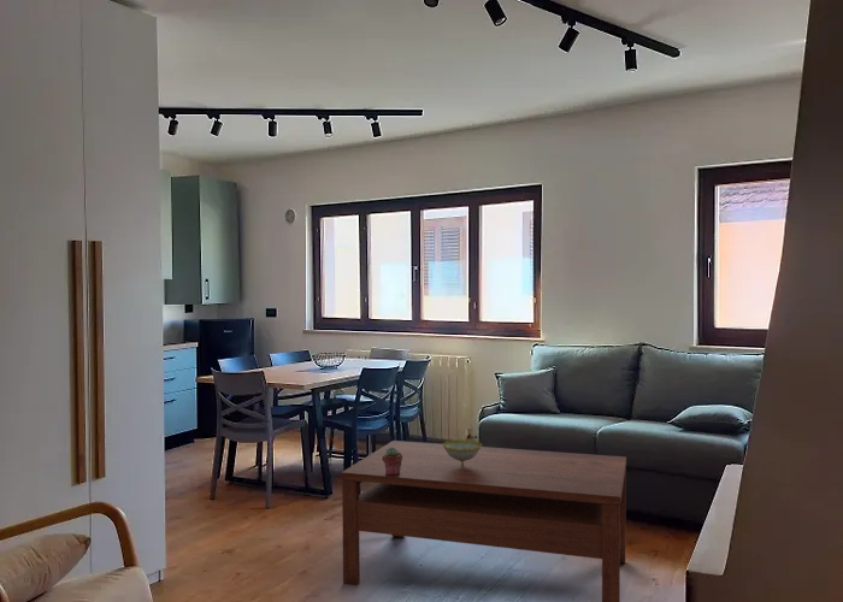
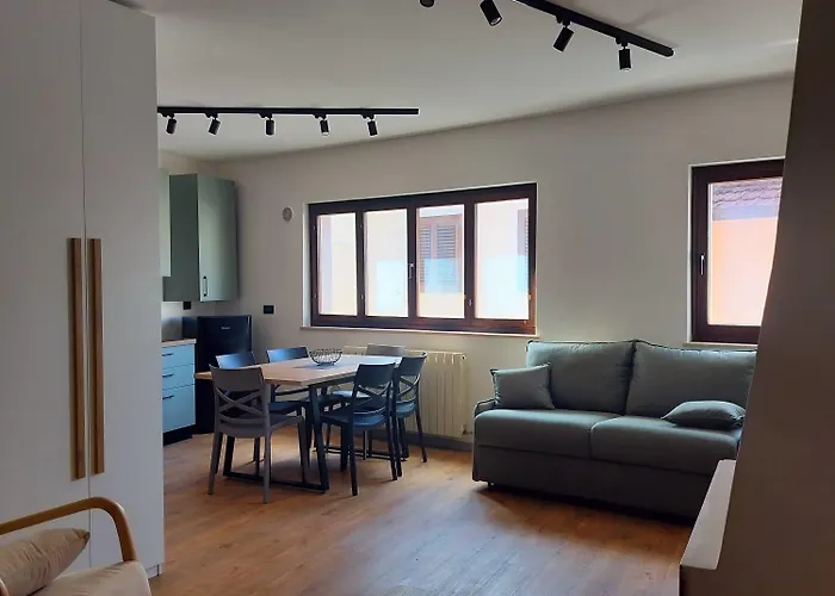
- potted succulent (391, 460)
- decorative bowl (461, 453)
- coffee table (489, 518)
